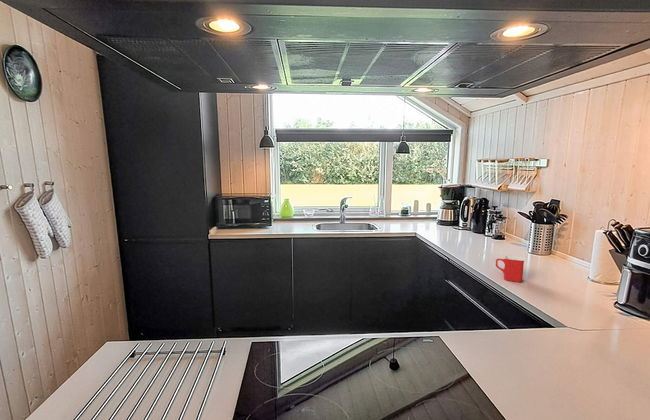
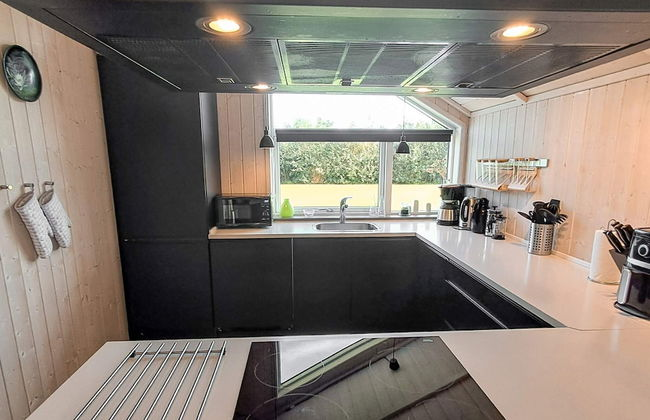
- mug (509, 267)
